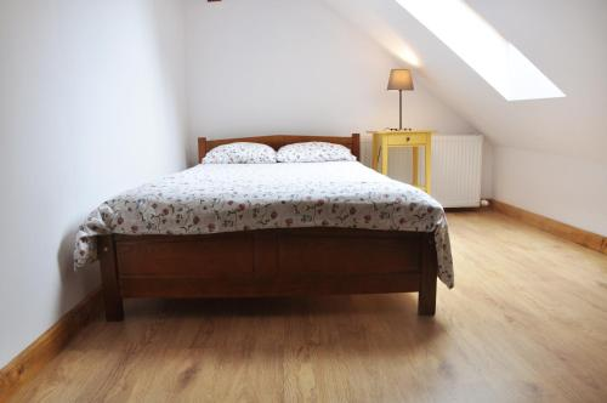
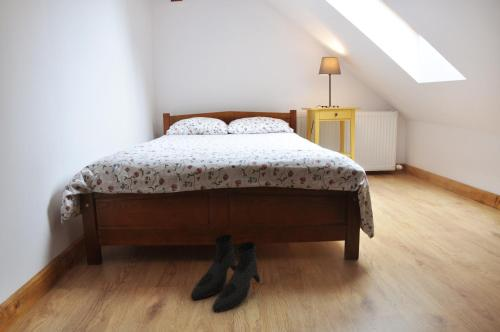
+ boots (225, 268)
